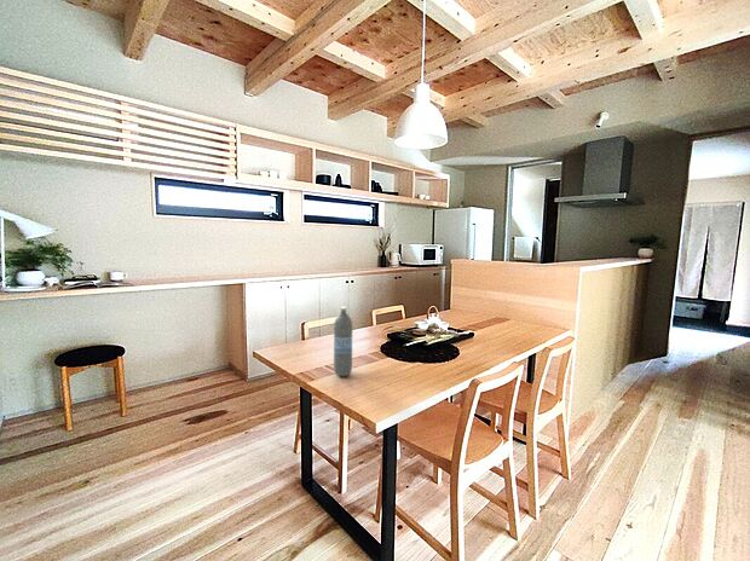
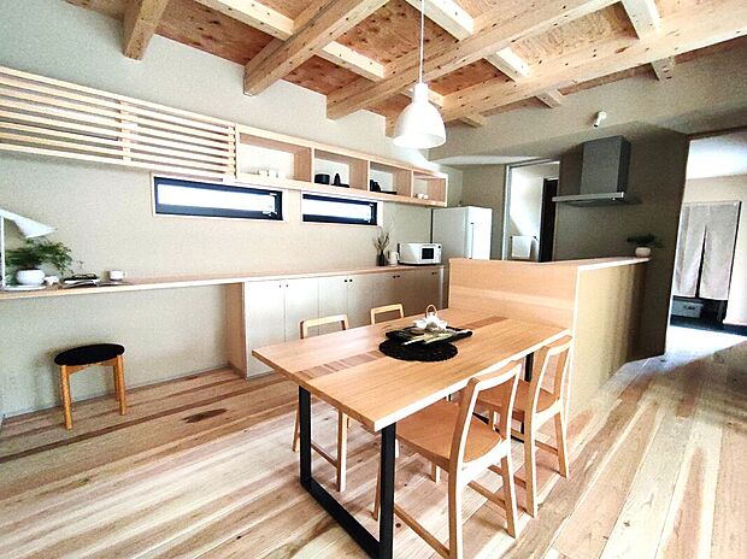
- water bottle (342, 341)
